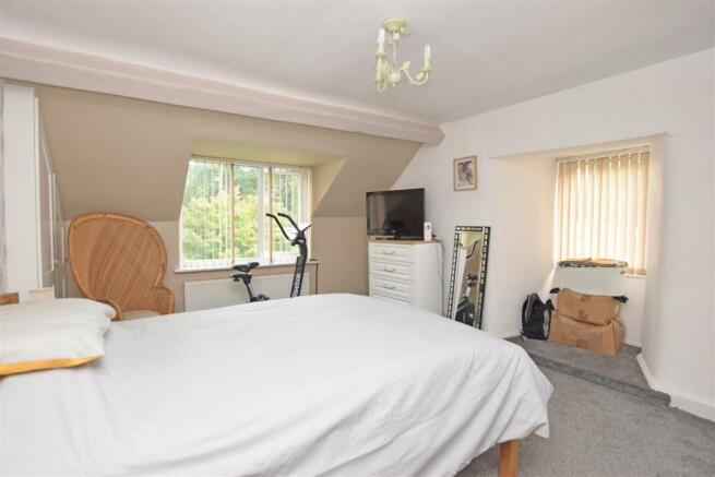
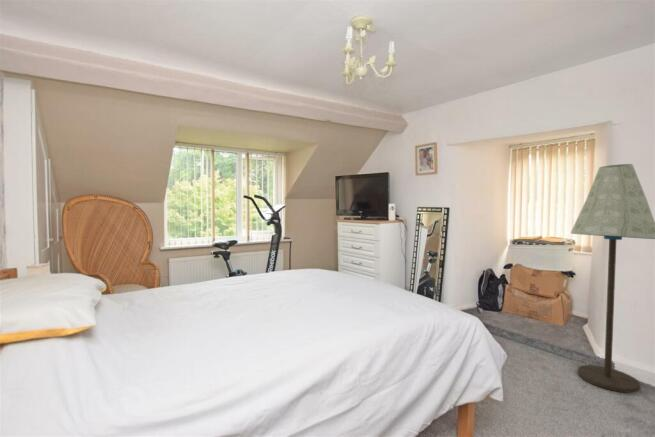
+ floor lamp (611, 272)
